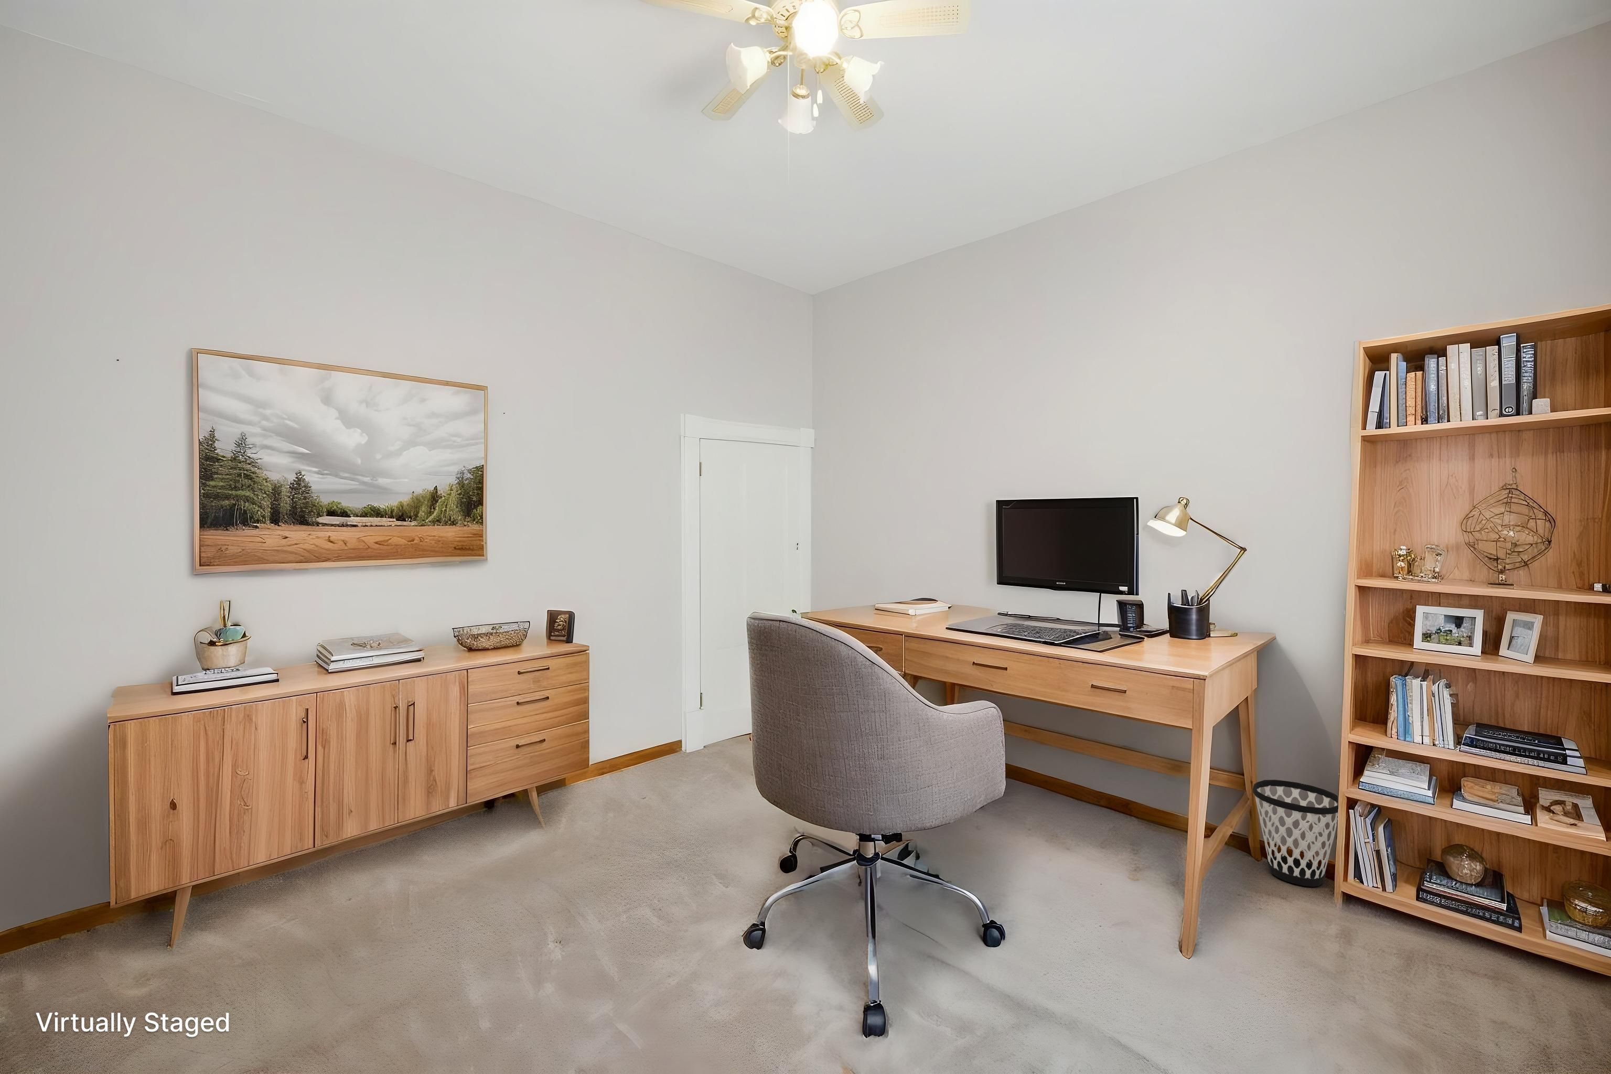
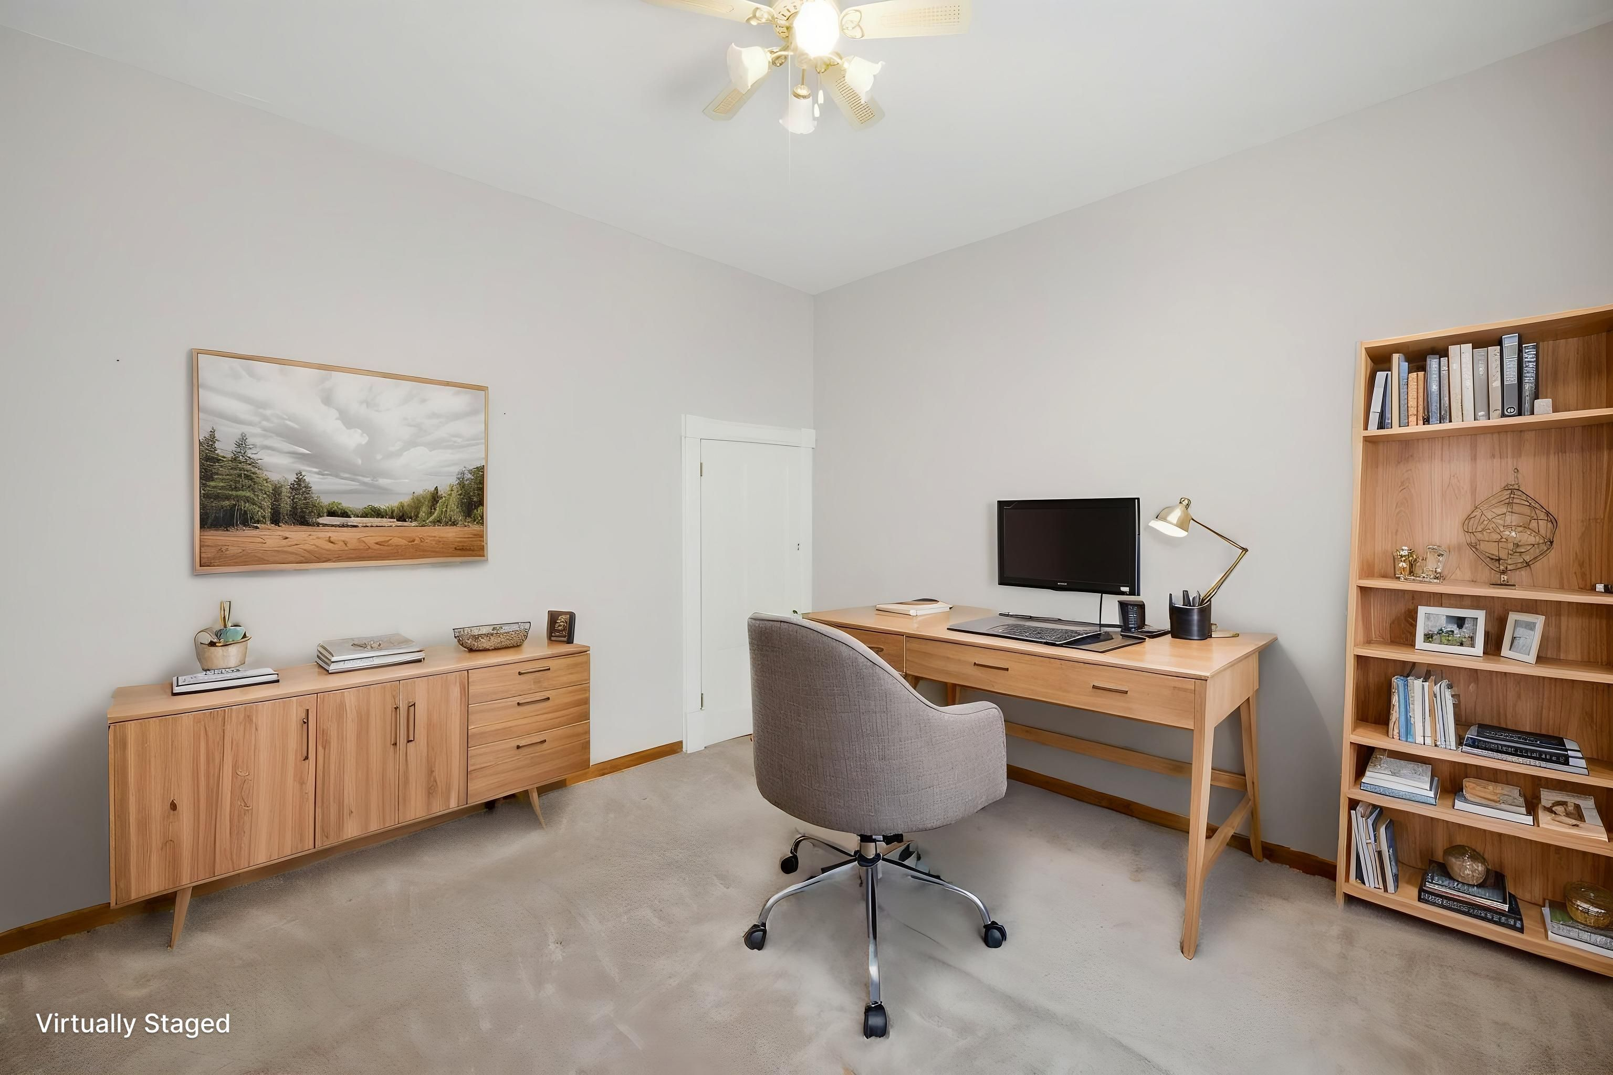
- wastebasket (1296, 834)
